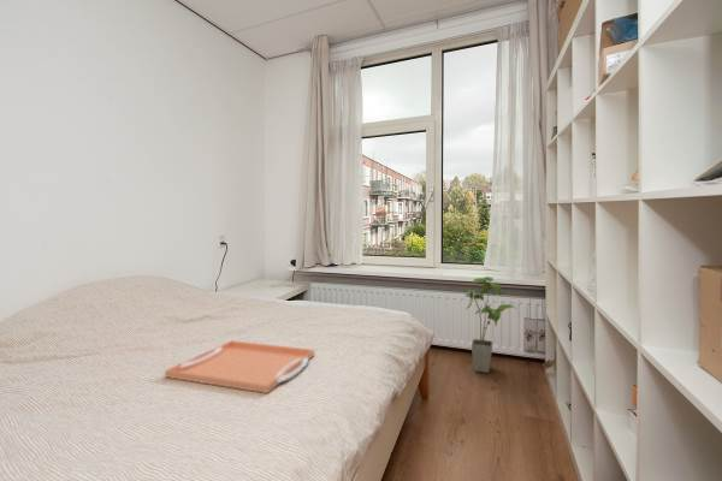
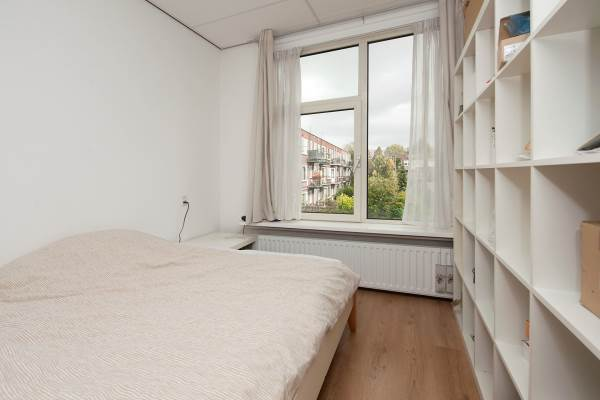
- serving tray (245, 362)
- house plant (489, 323)
